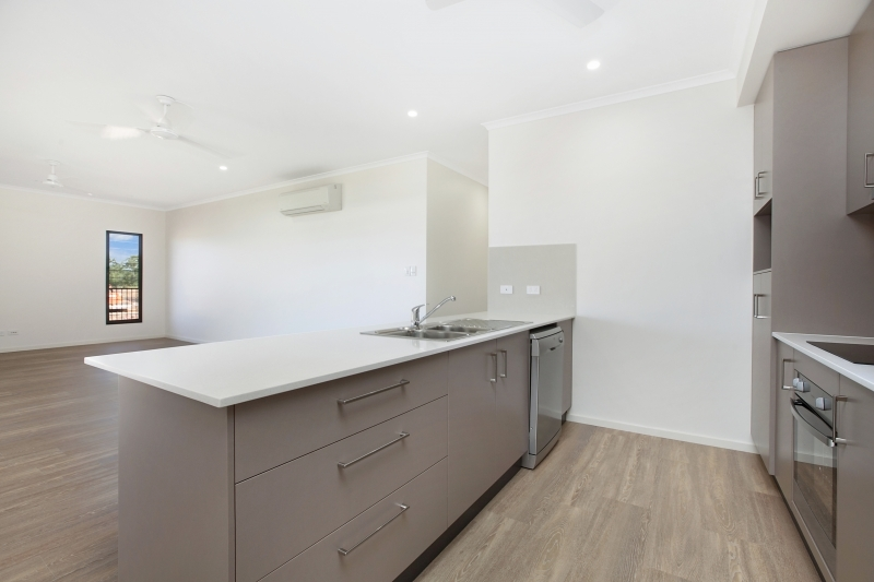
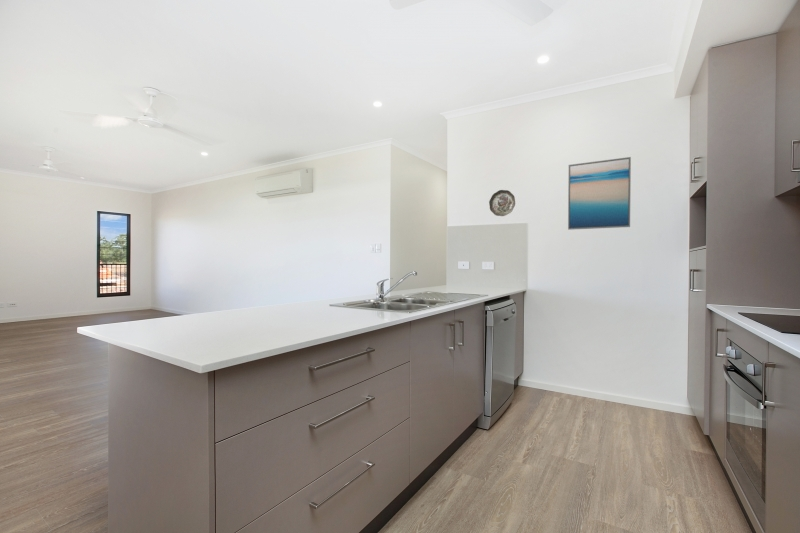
+ decorative plate (502, 203)
+ wall art (598, 194)
